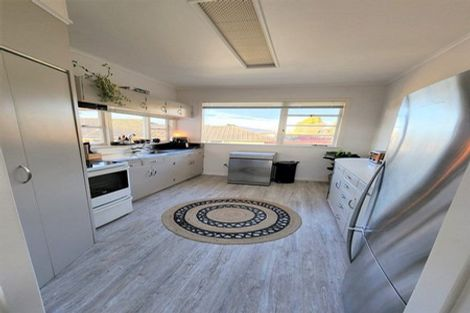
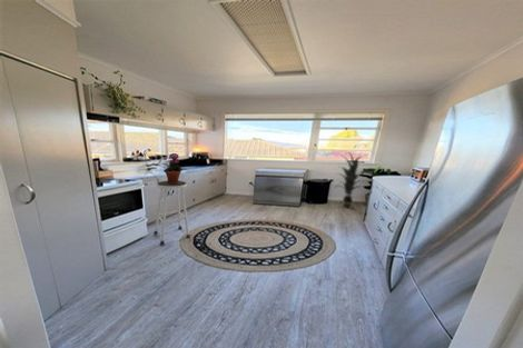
+ stool (174, 211)
+ indoor plant (348, 179)
+ potted plant (174, 168)
